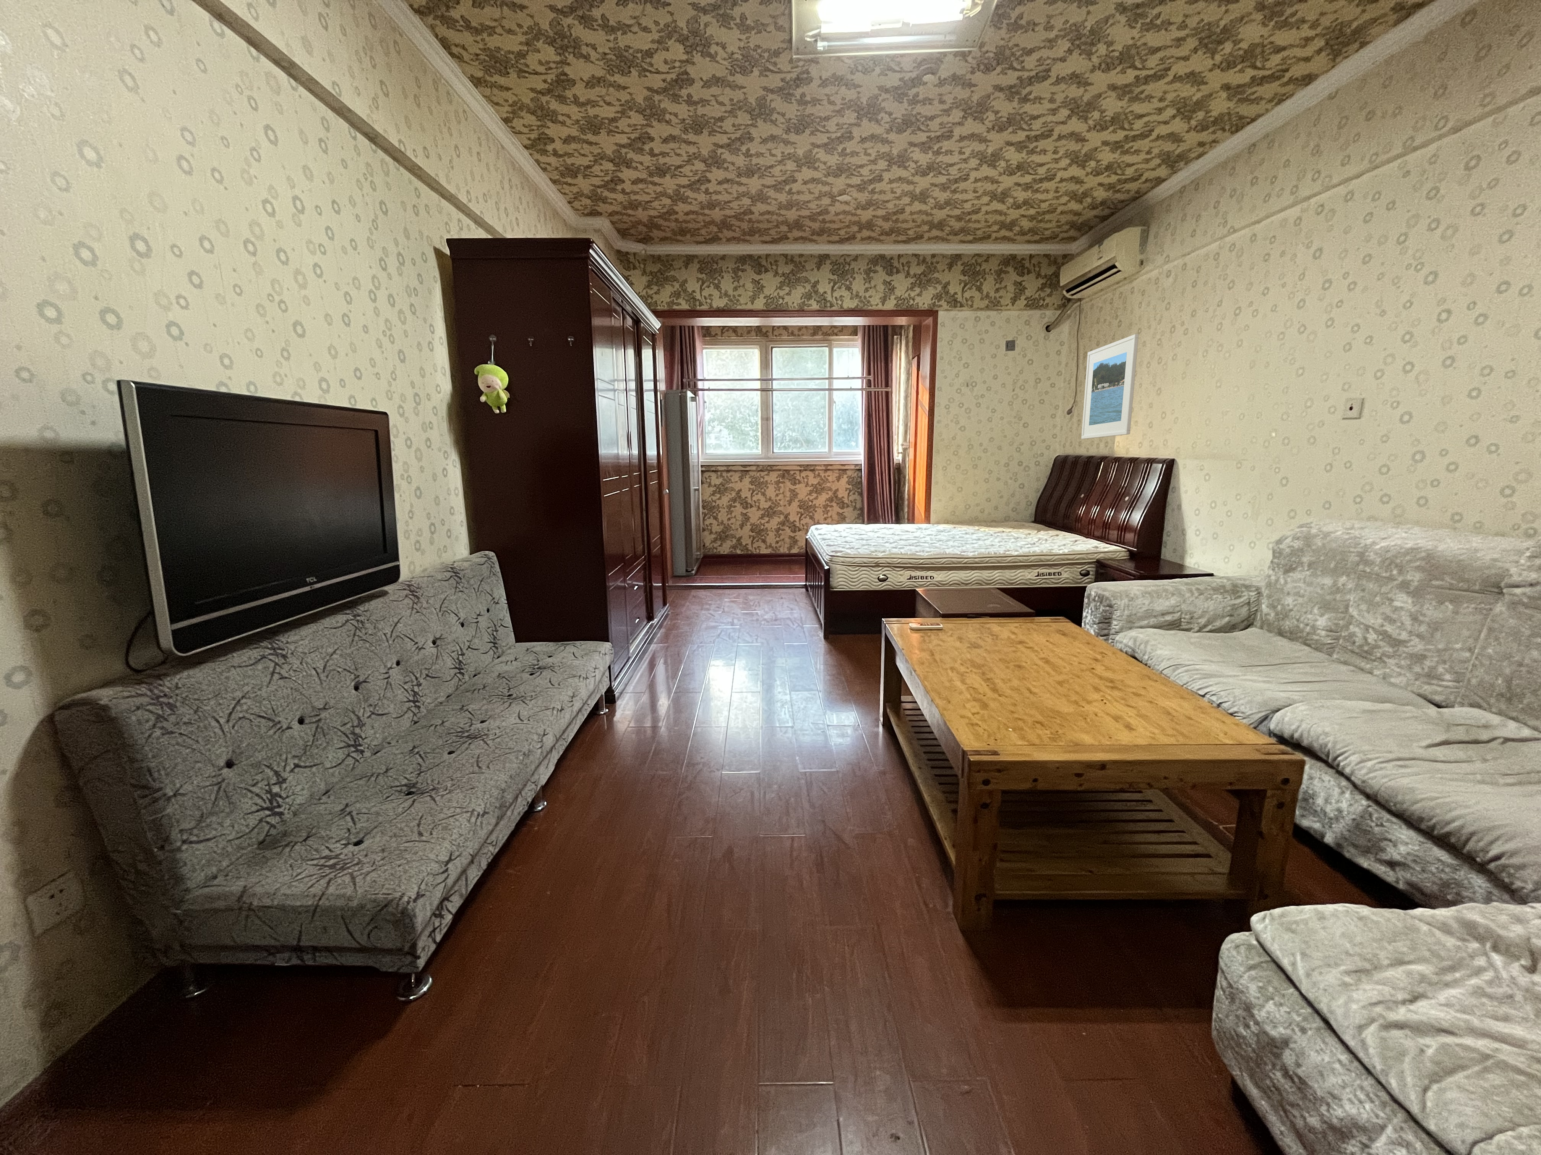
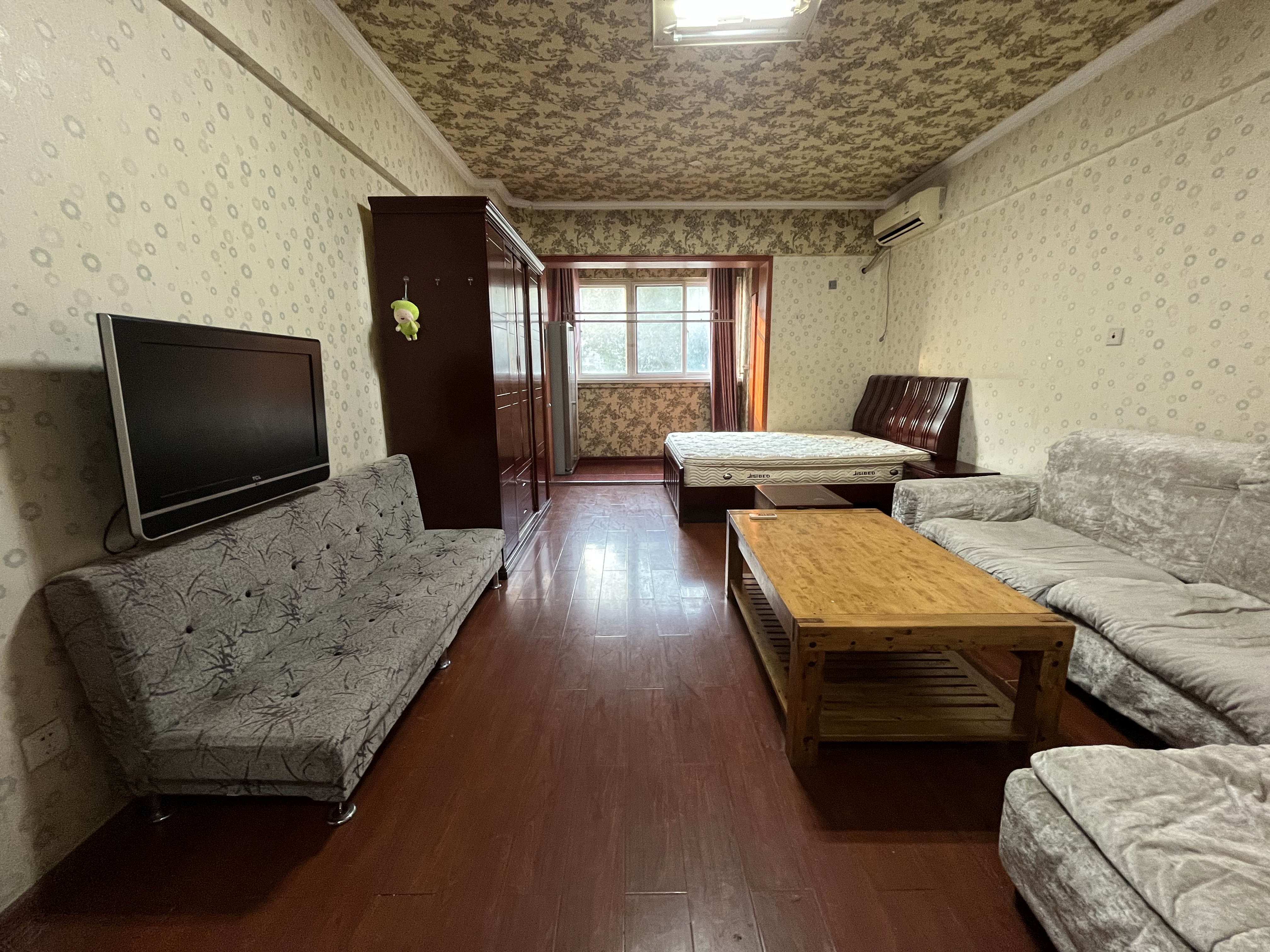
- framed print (1107, 391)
